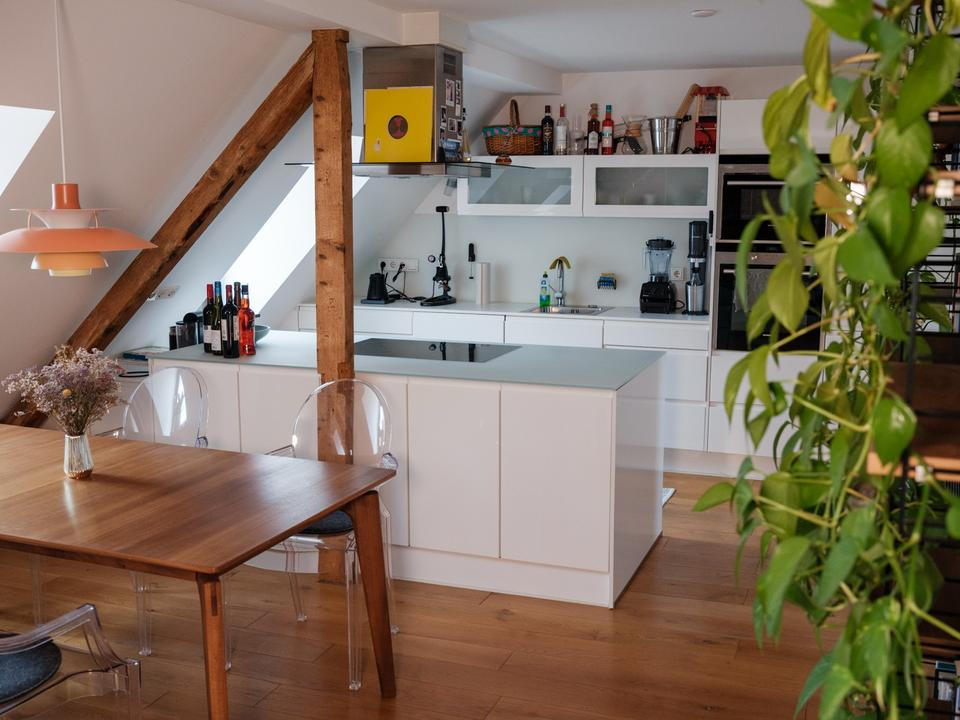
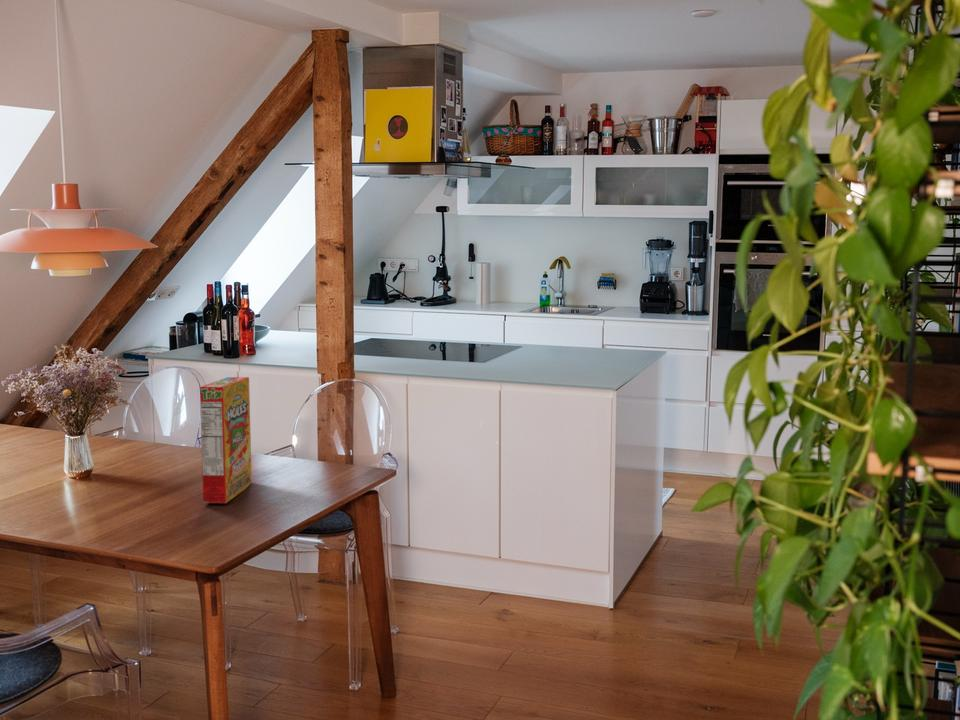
+ cereal box (226, 437)
